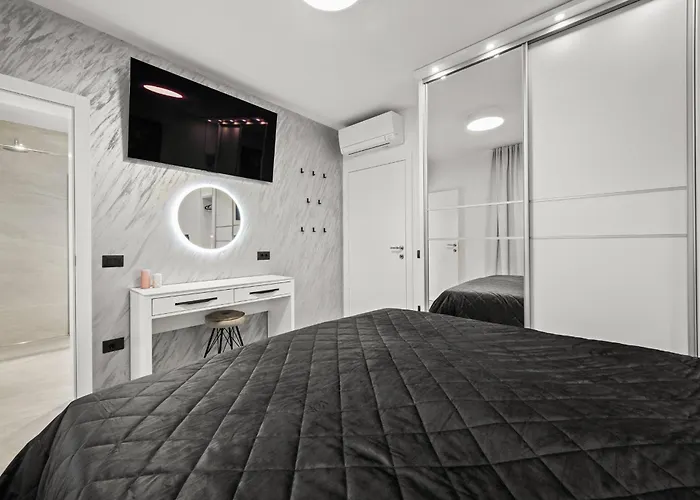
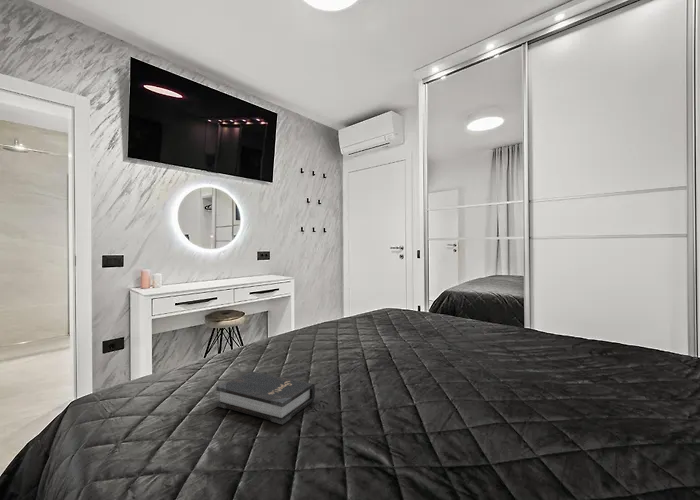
+ hardback book (266, 393)
